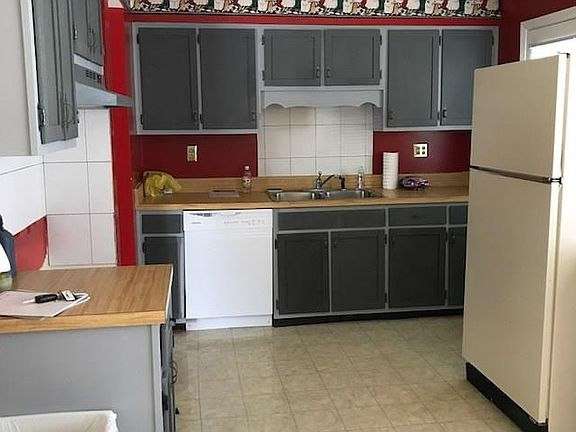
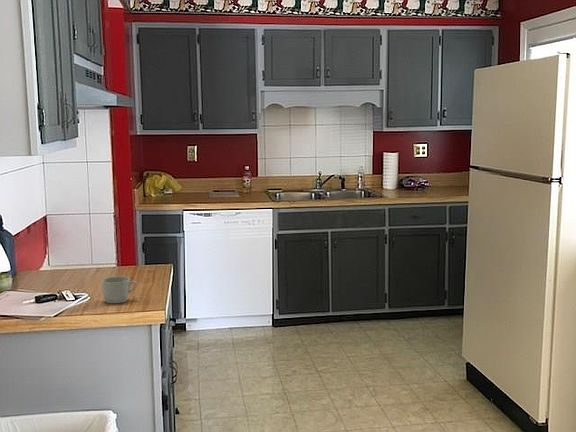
+ mug (120, 289)
